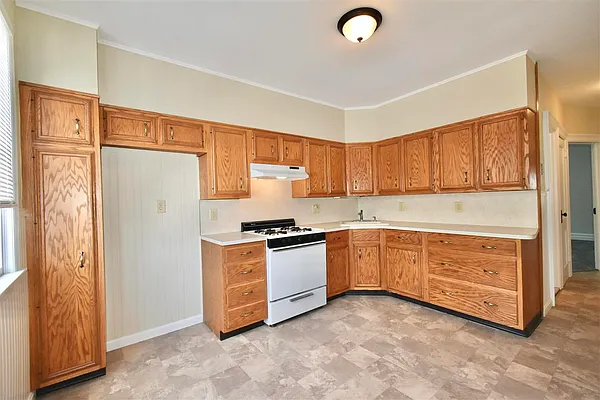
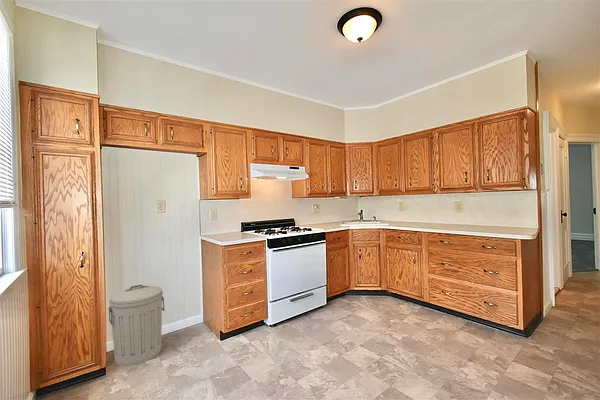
+ trash can (137, 319)
